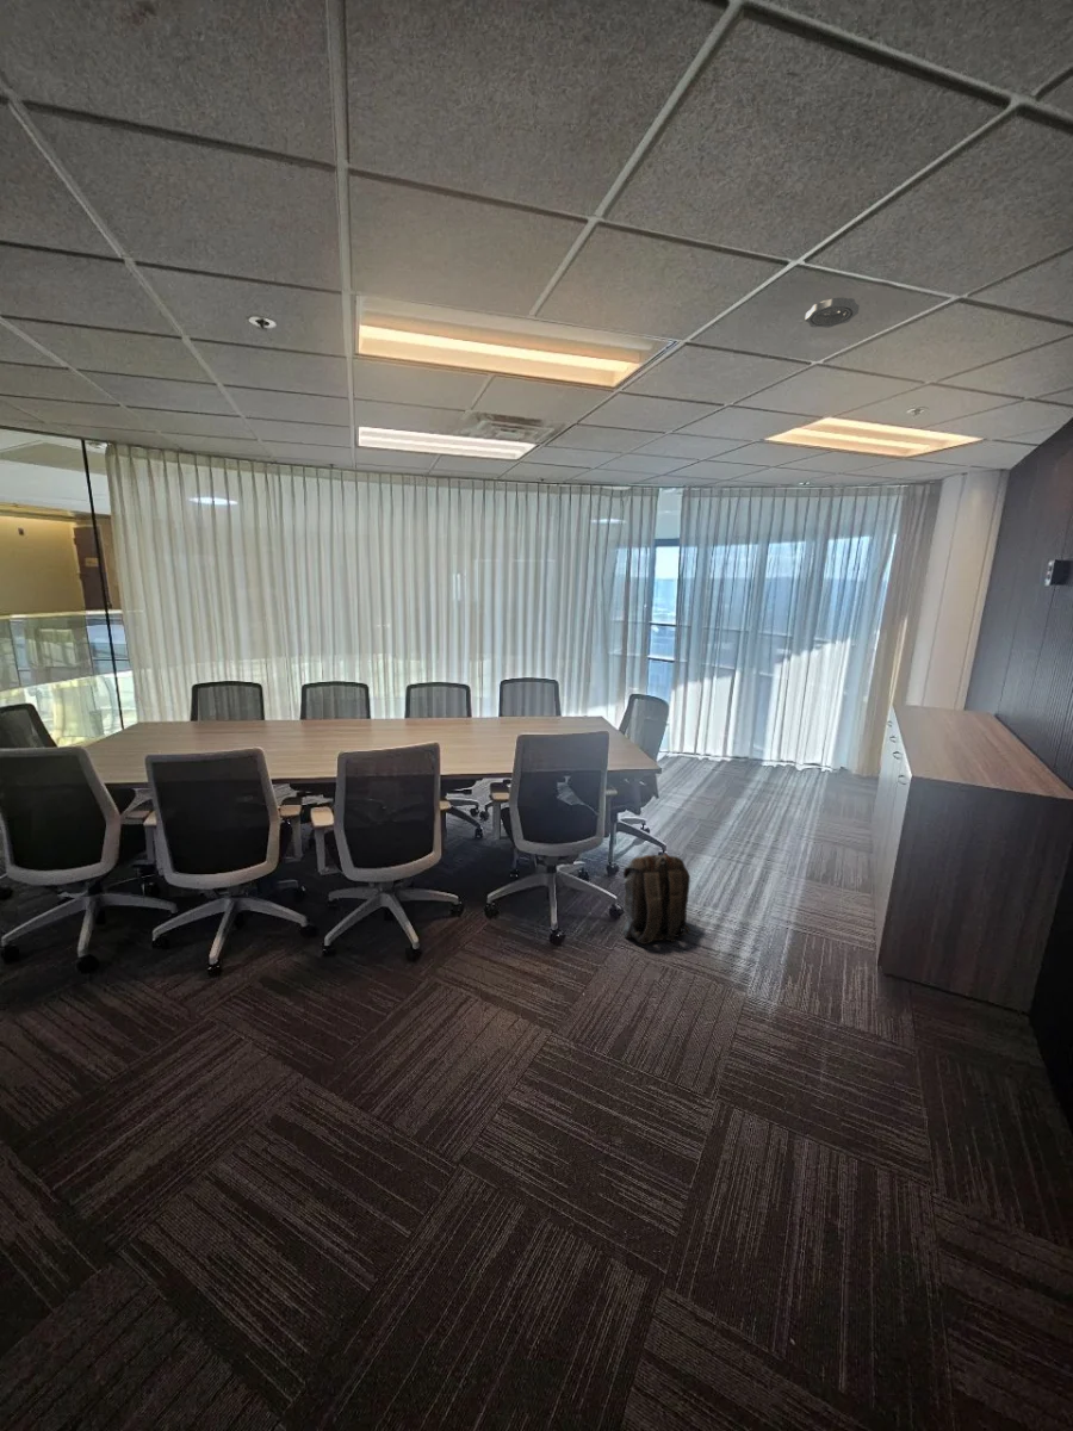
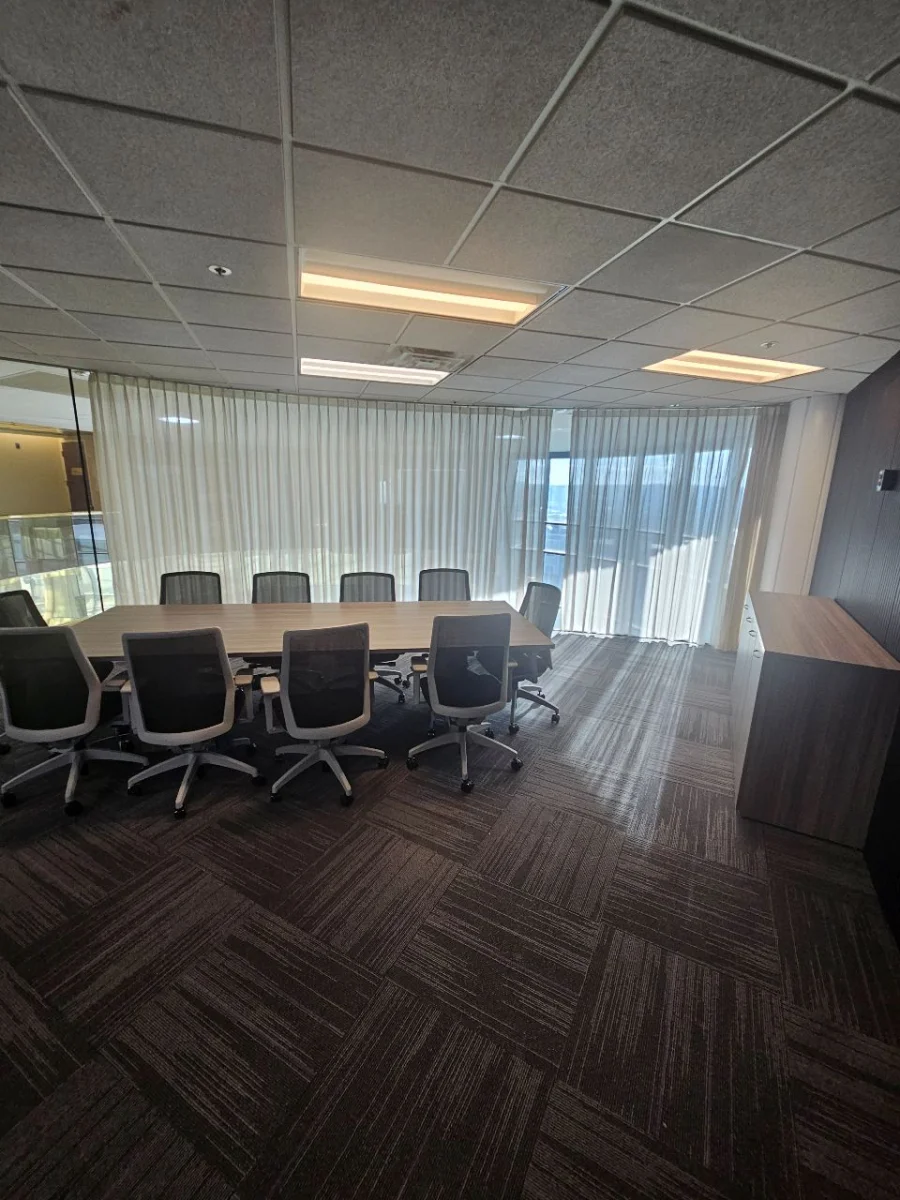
- backpack (657, 894)
- smoke detector (832, 309)
